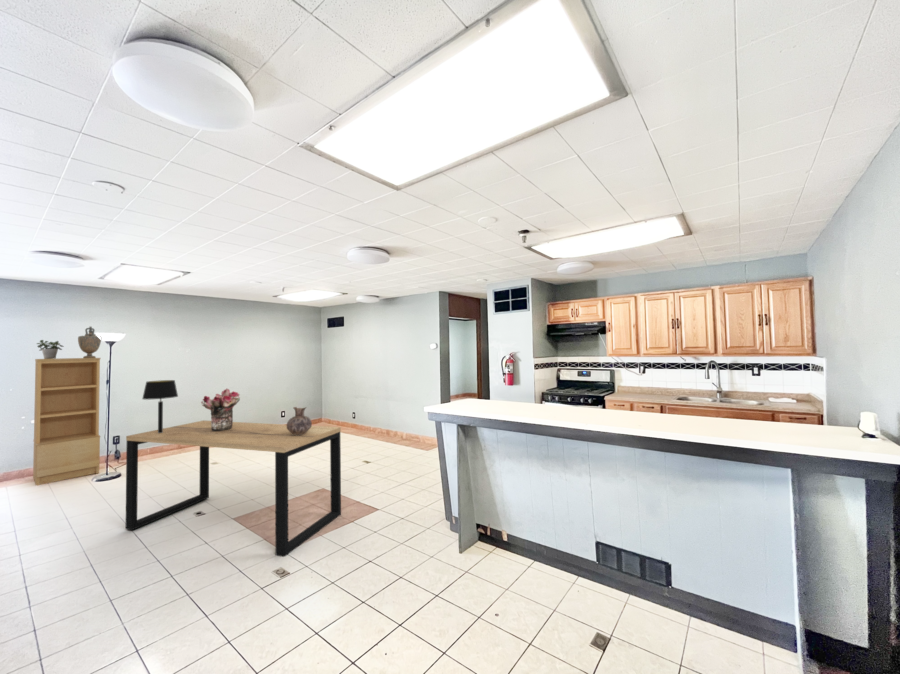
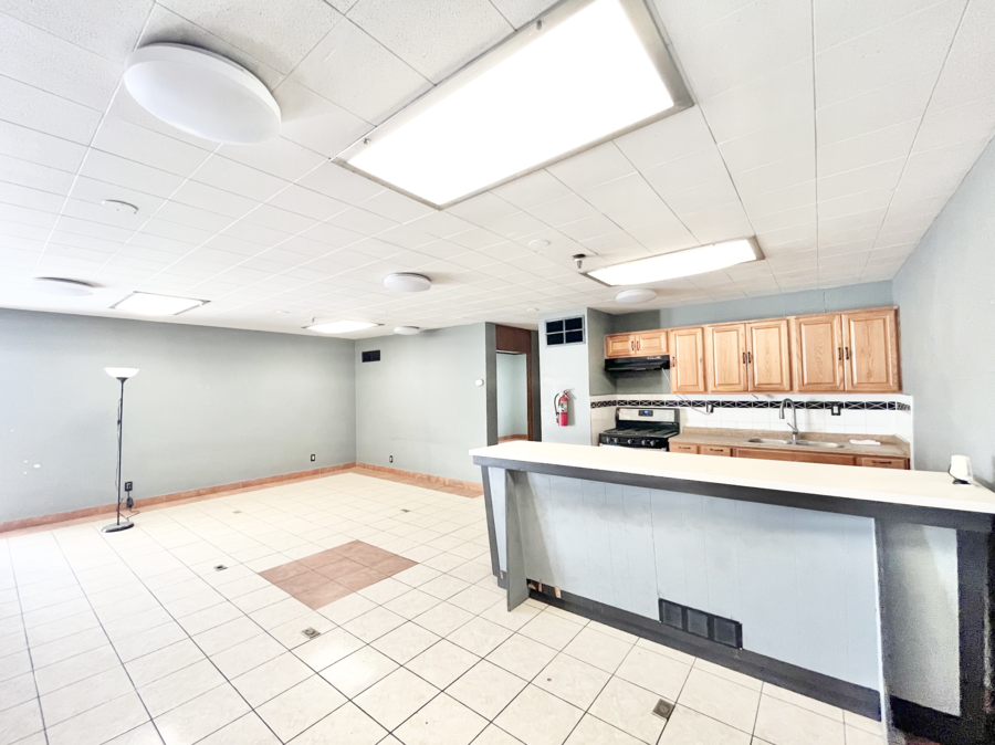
- bookcase (67, 416)
- table lamp (160, 406)
- bouquet (220, 409)
- ceramic jug (299, 420)
- potted plant (49, 349)
- decorative urn (89, 342)
- dining table (243, 449)
